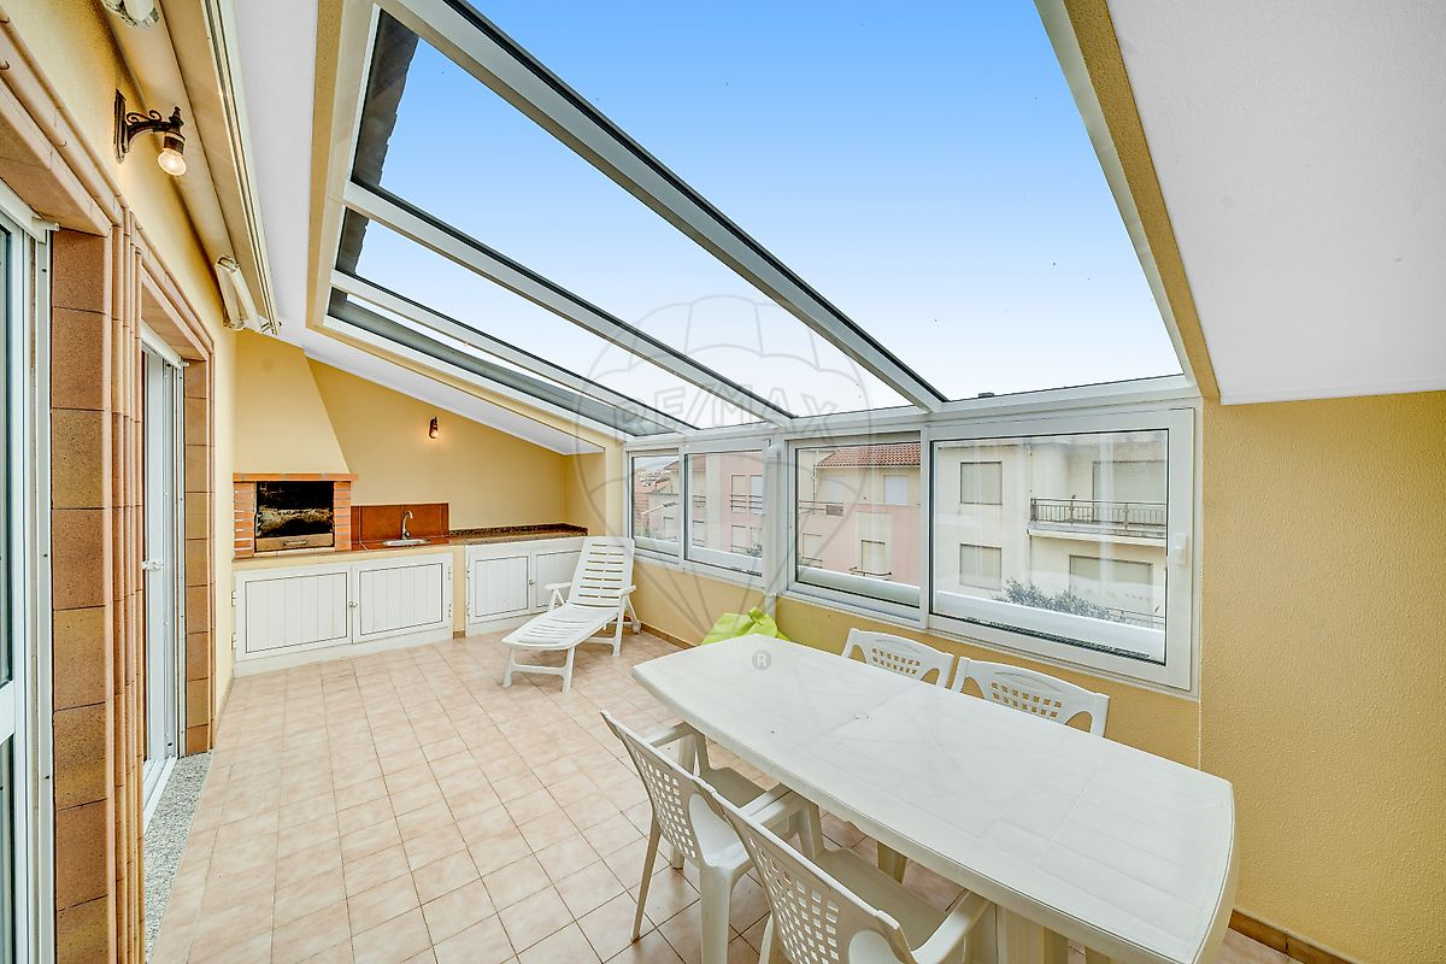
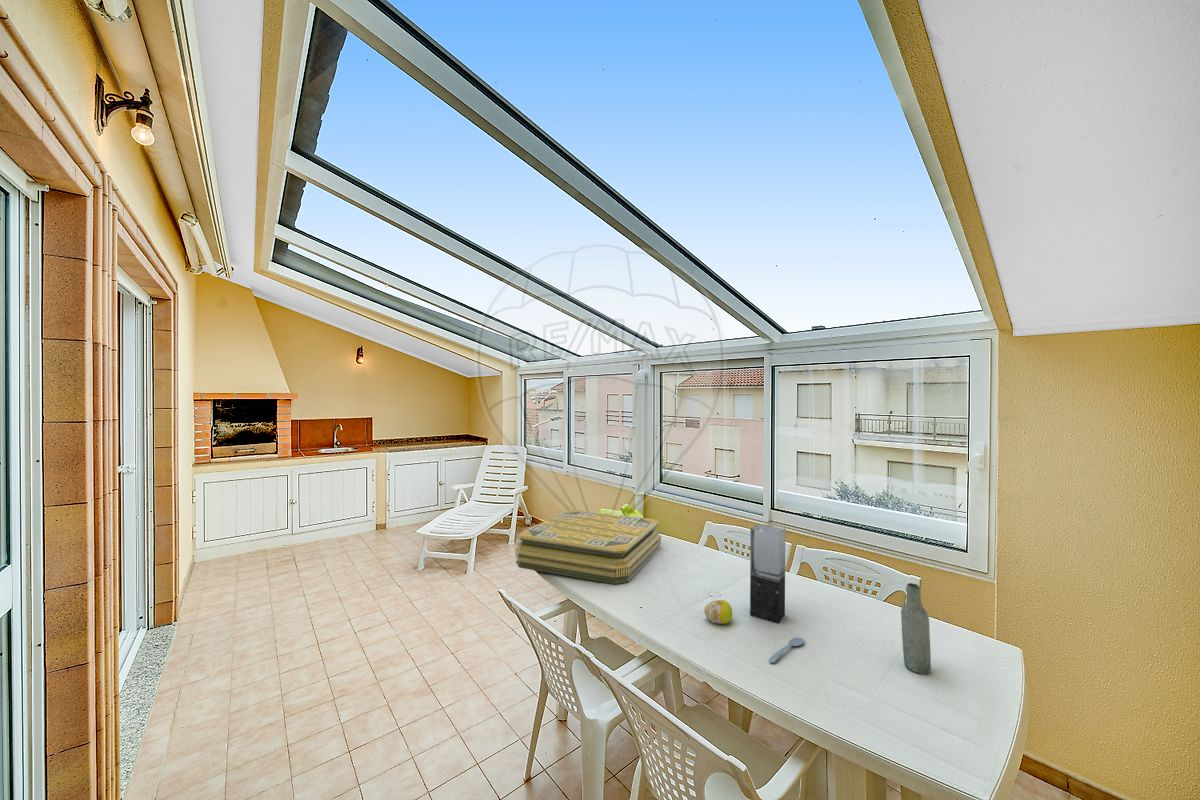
+ cushion (591, 541)
+ bottle (915, 626)
+ spoon (786, 648)
+ vase (767, 572)
+ fruit (718, 610)
